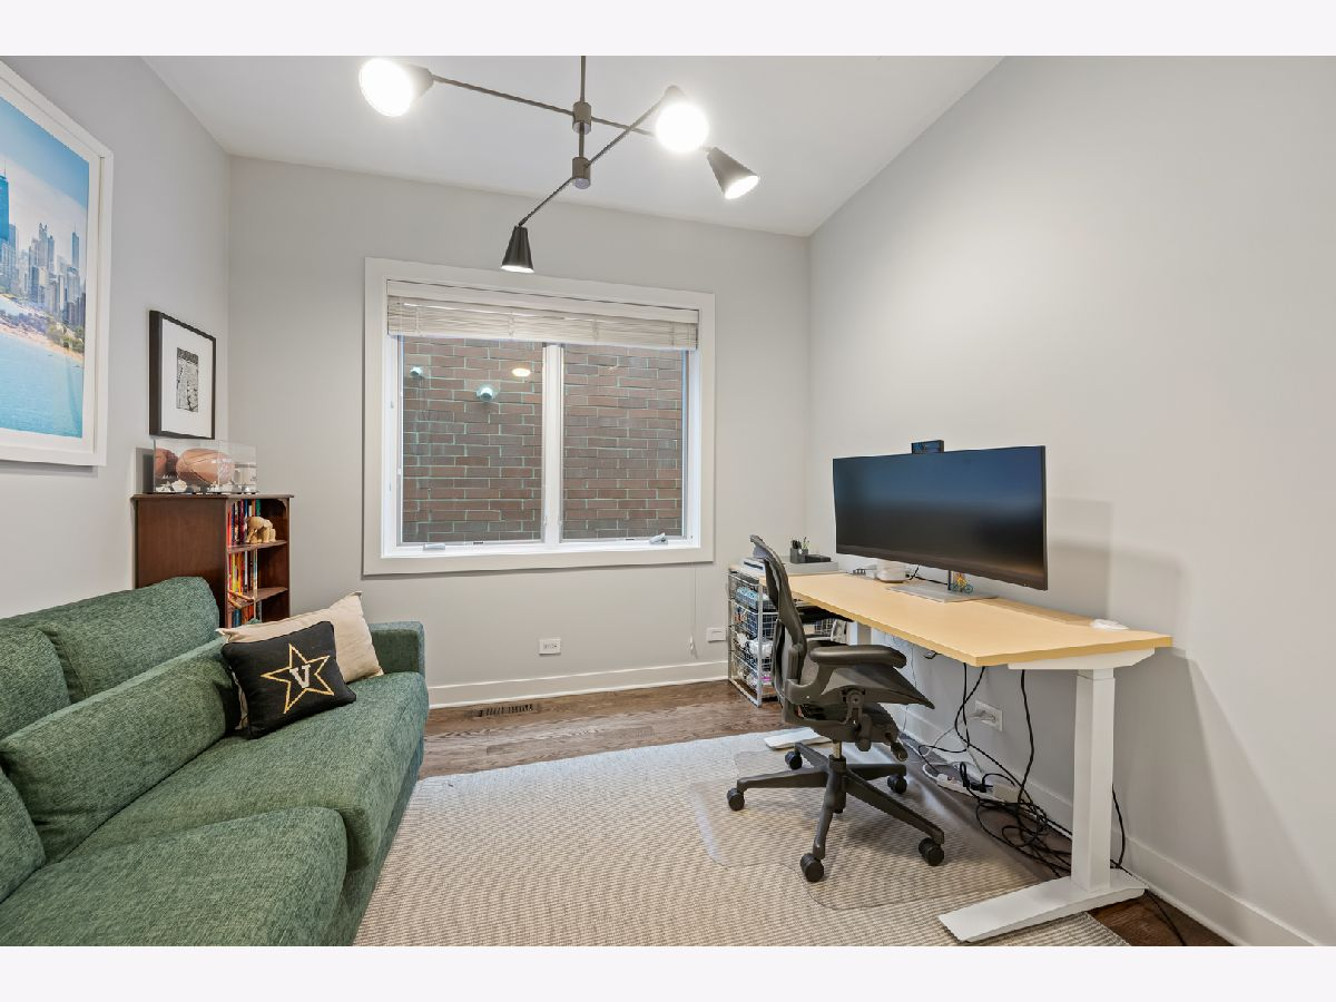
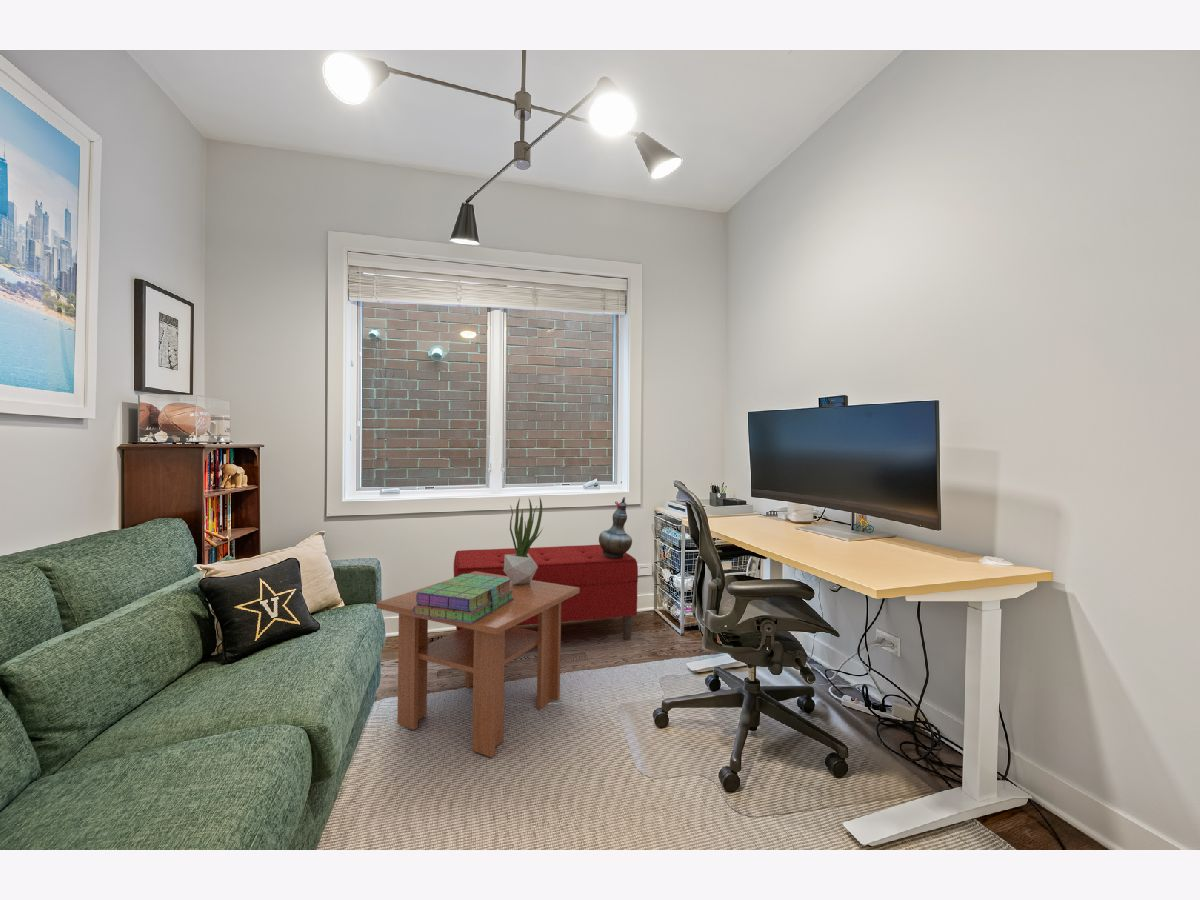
+ stack of books (466, 595)
+ decorative vase (614, 526)
+ coffee table (483, 653)
+ potted plant (523, 539)
+ bench (547, 582)
